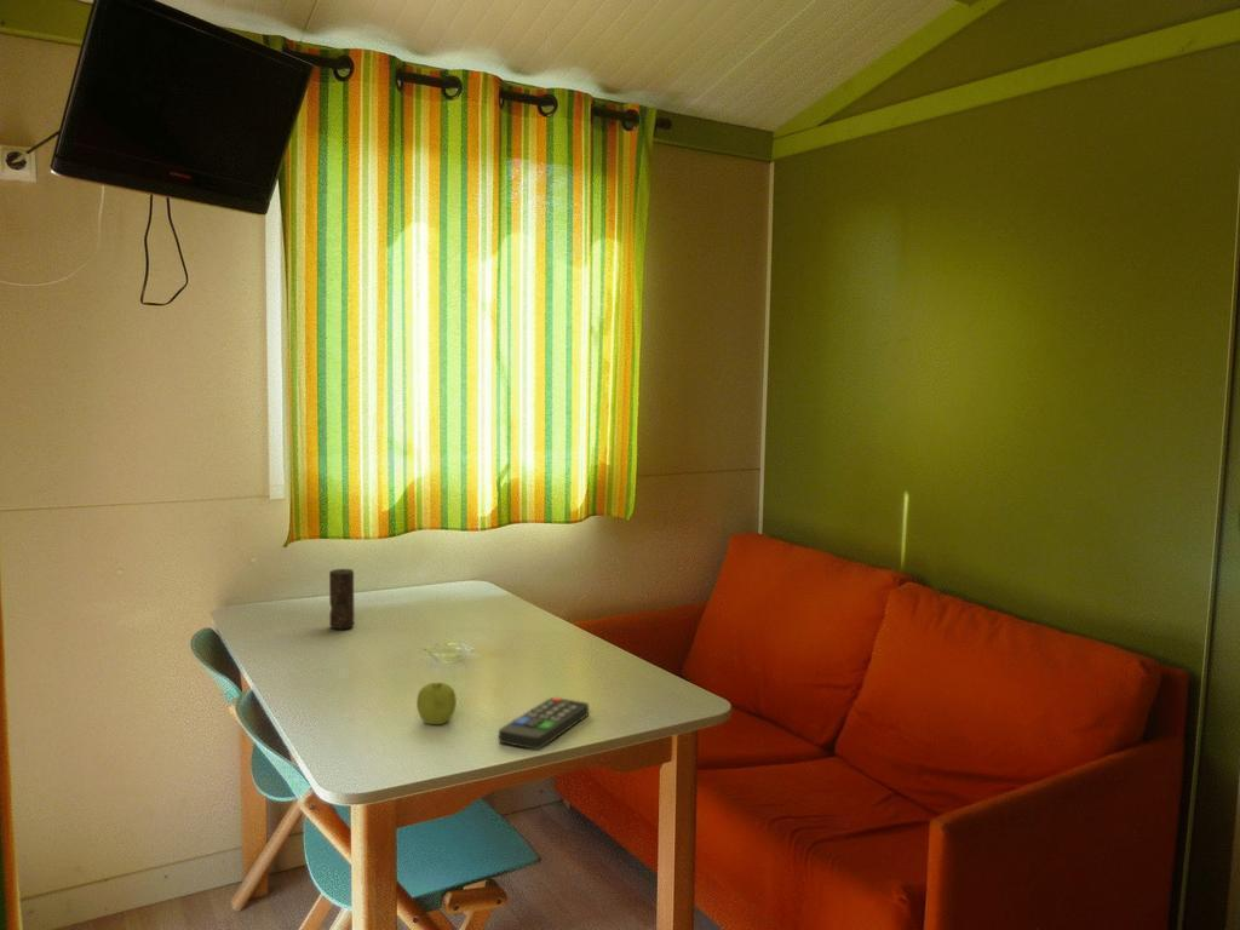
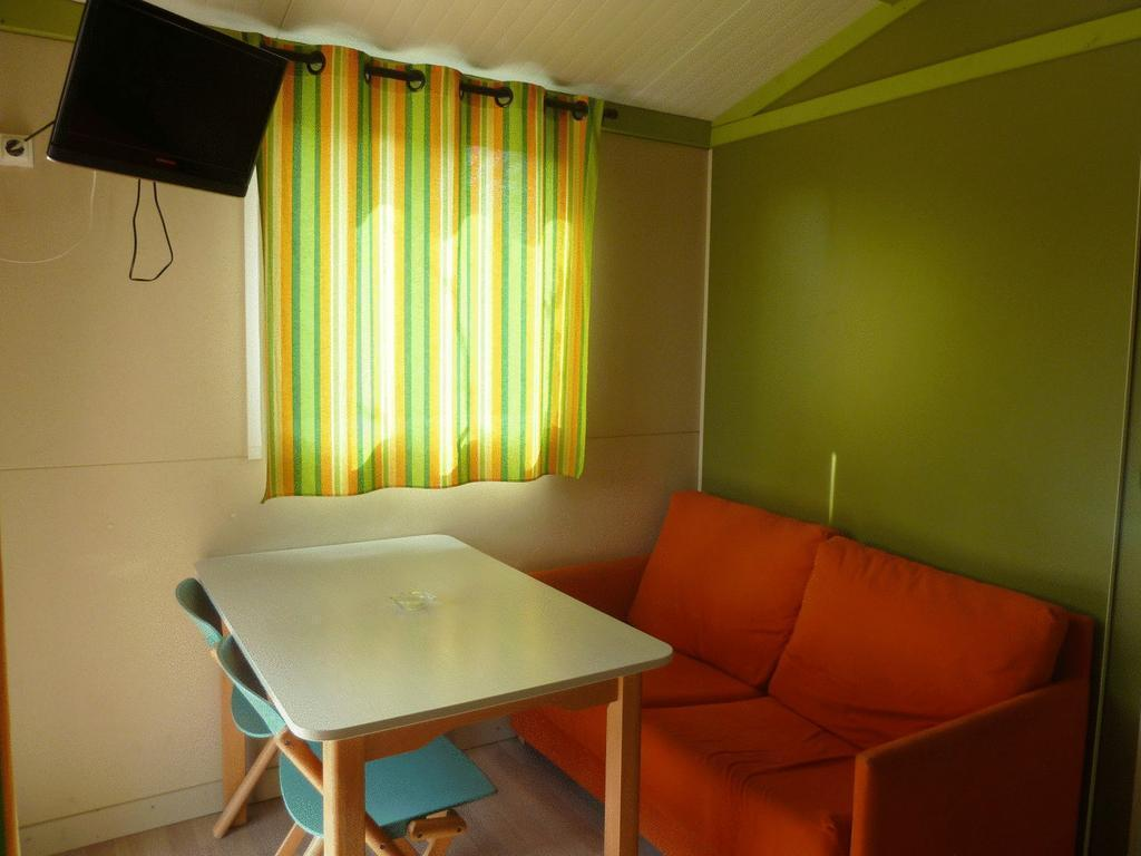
- fruit (436, 701)
- remote control (545, 721)
- candle (341, 598)
